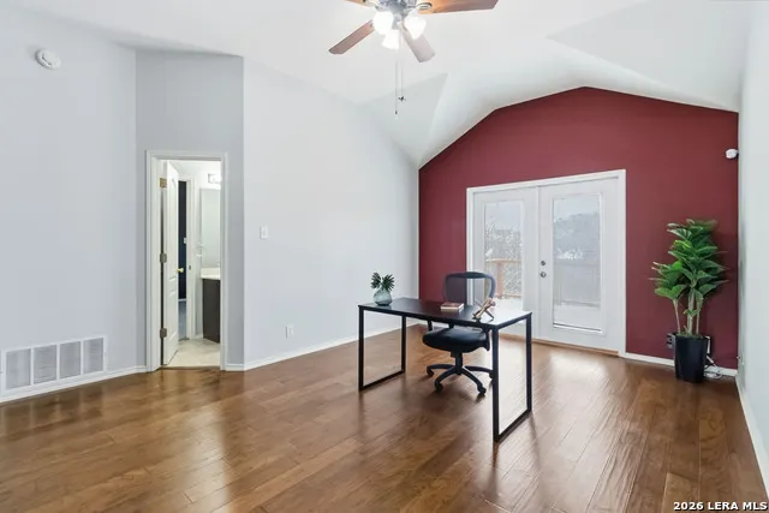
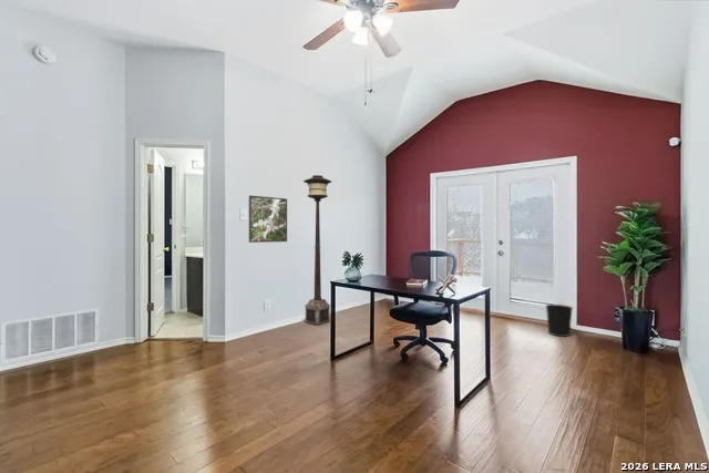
+ floor lamp (317, 249)
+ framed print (268, 219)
+ wastebasket (558, 320)
